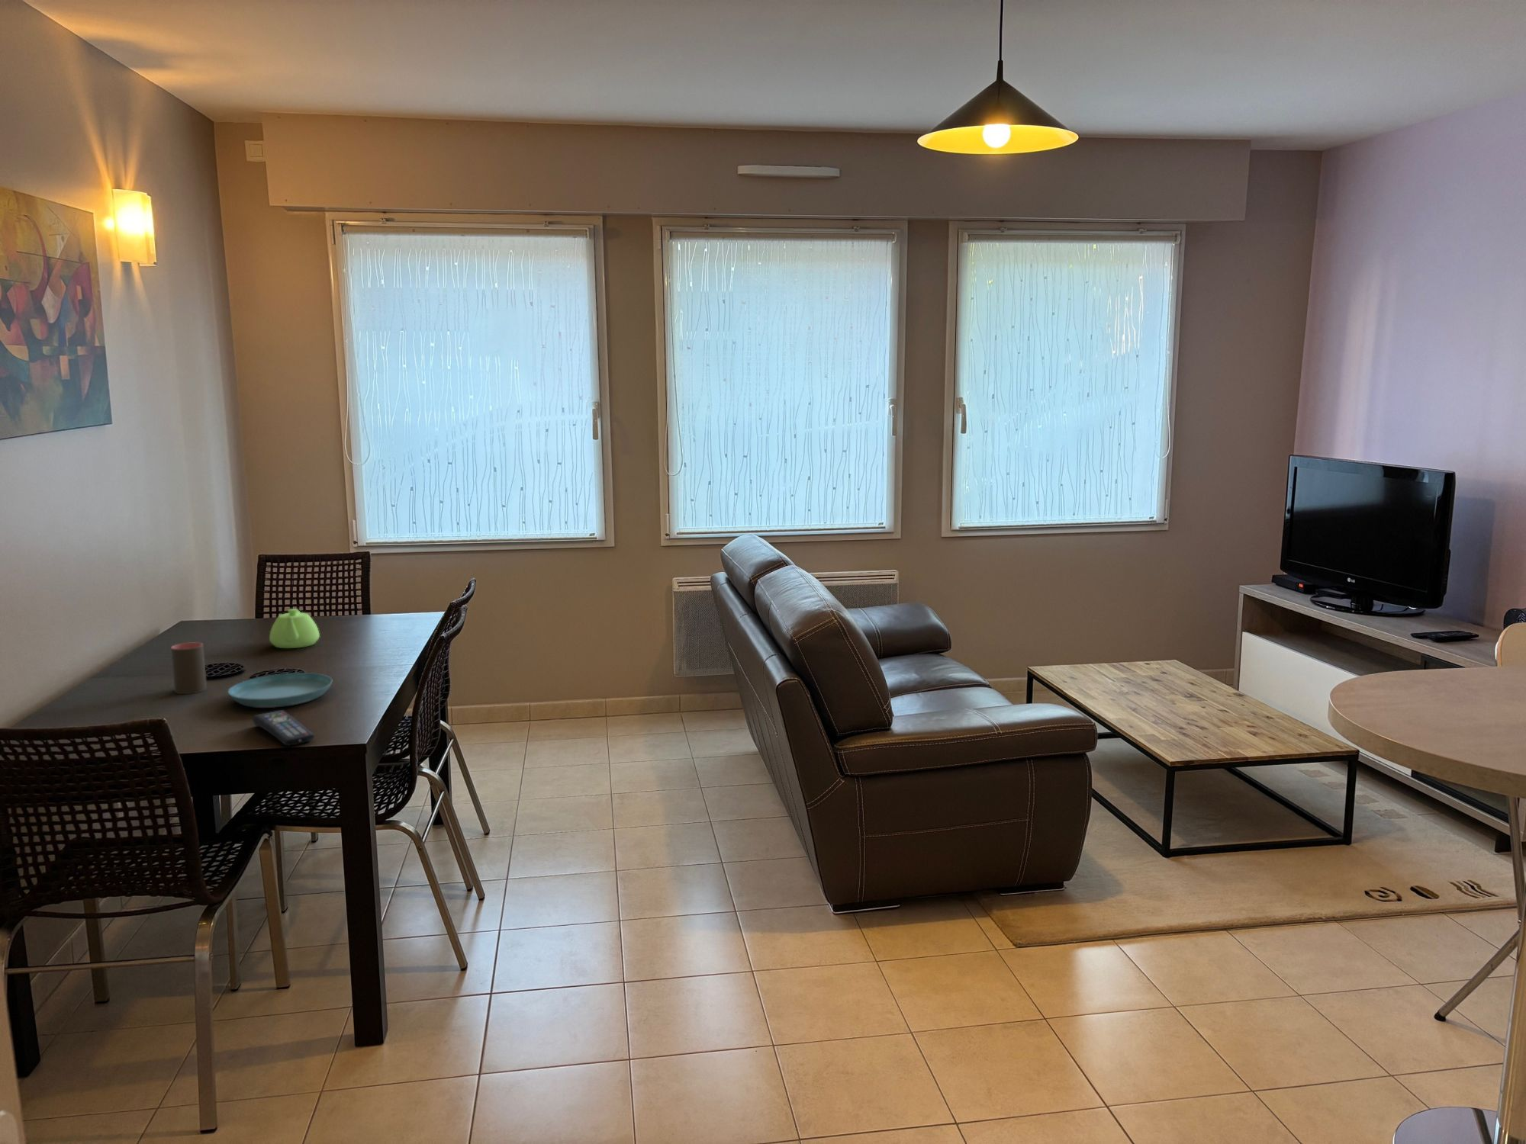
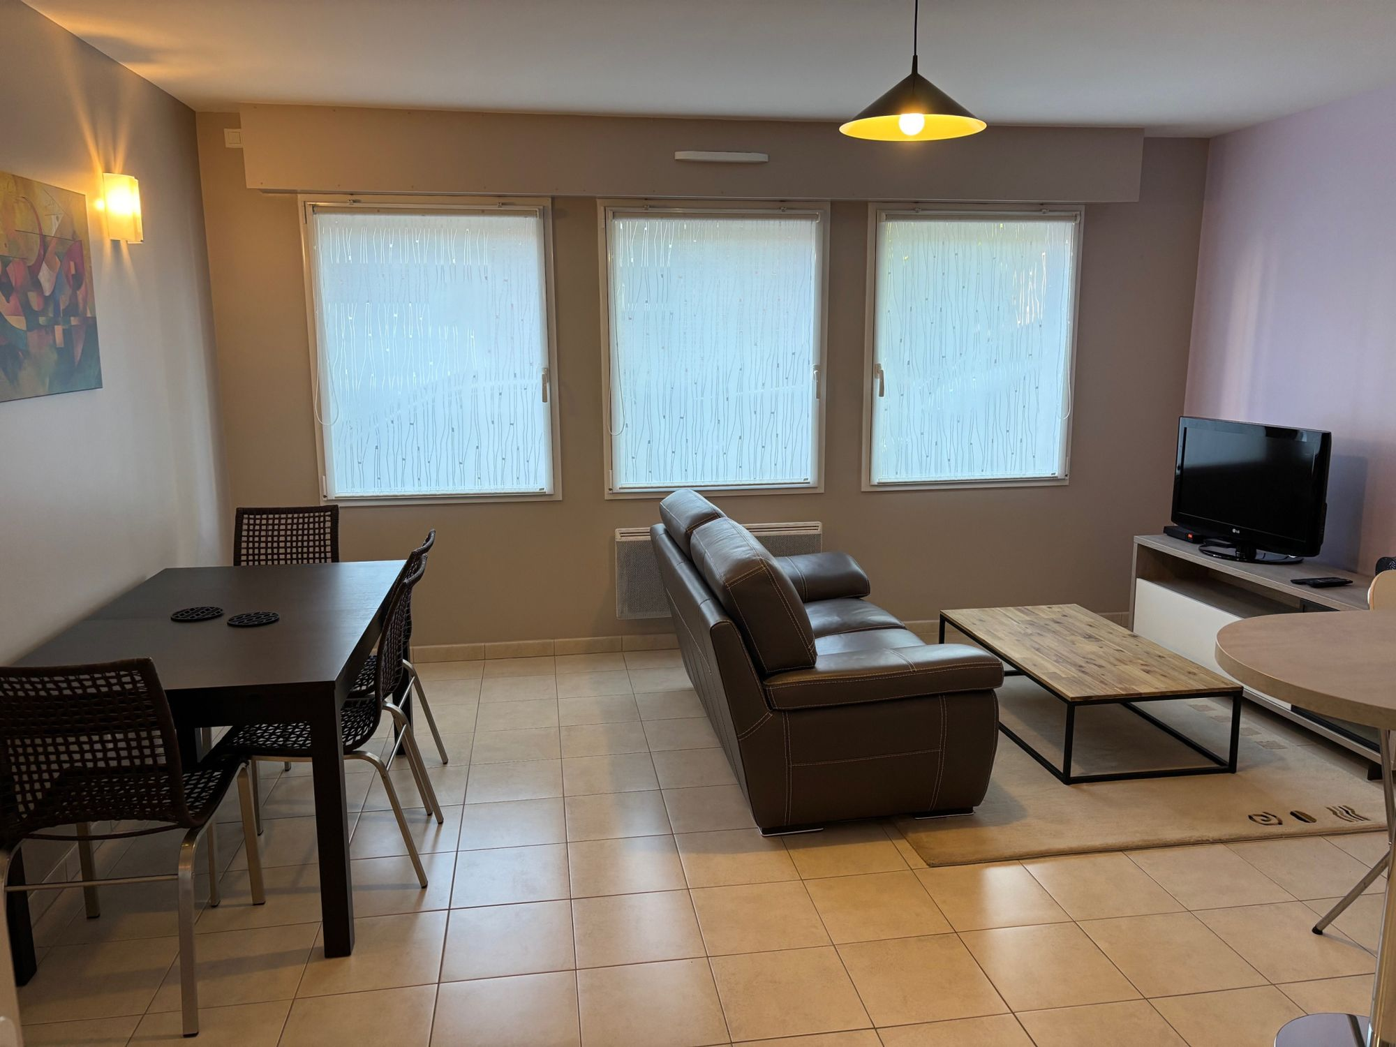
- cup (189, 668)
- remote control (281, 727)
- teapot (293, 627)
- saucer (281, 691)
